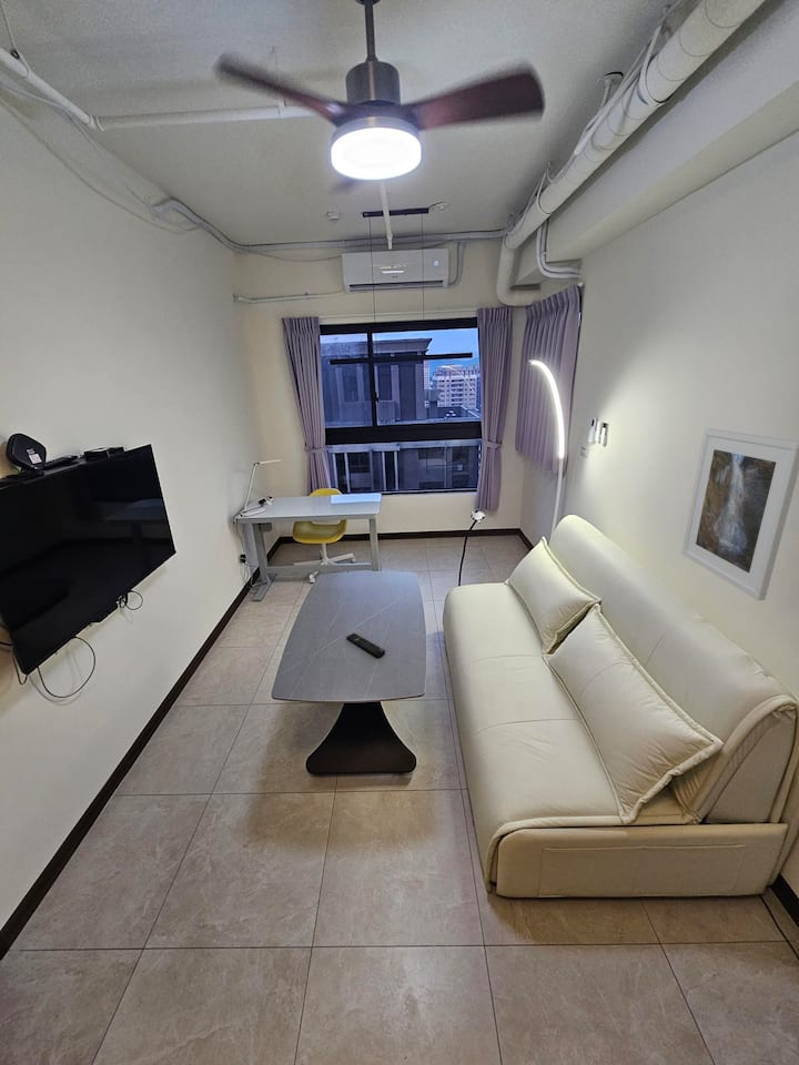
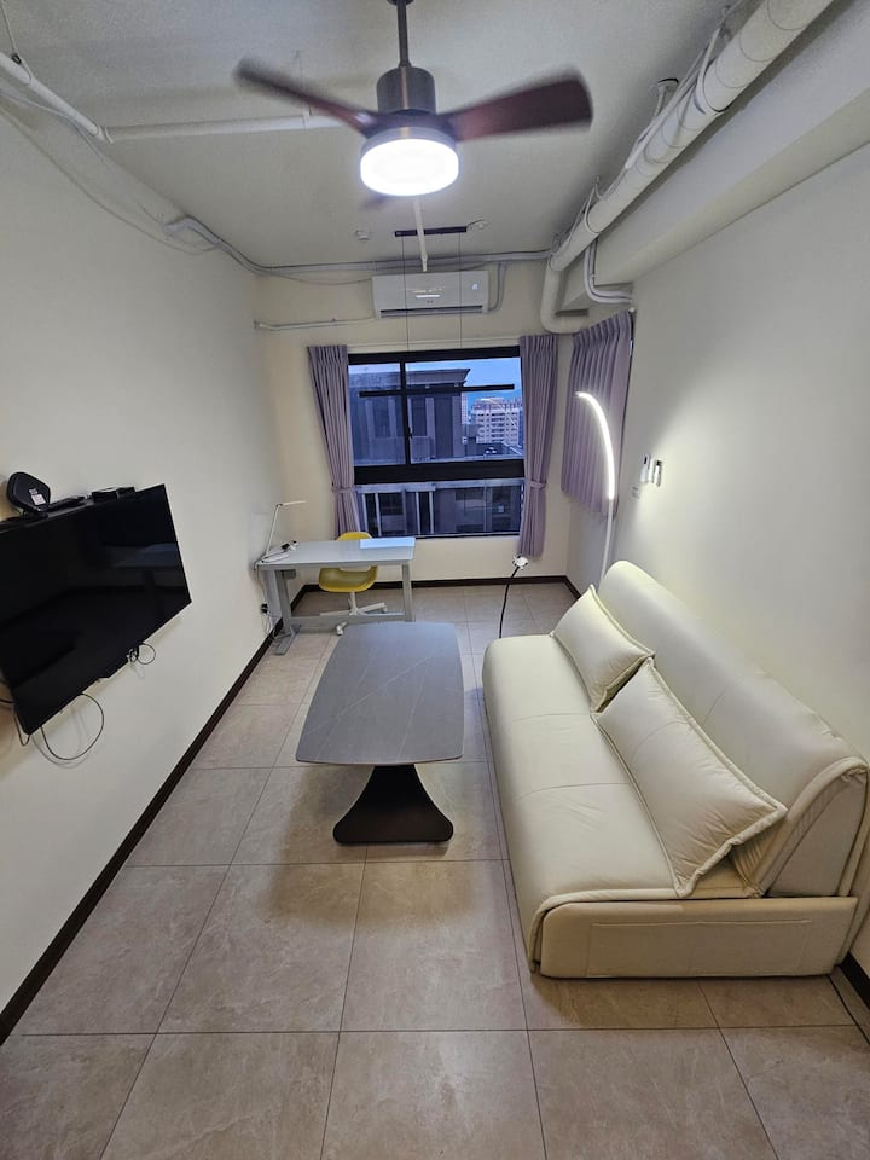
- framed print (731, 508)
- remote control (365, 645)
